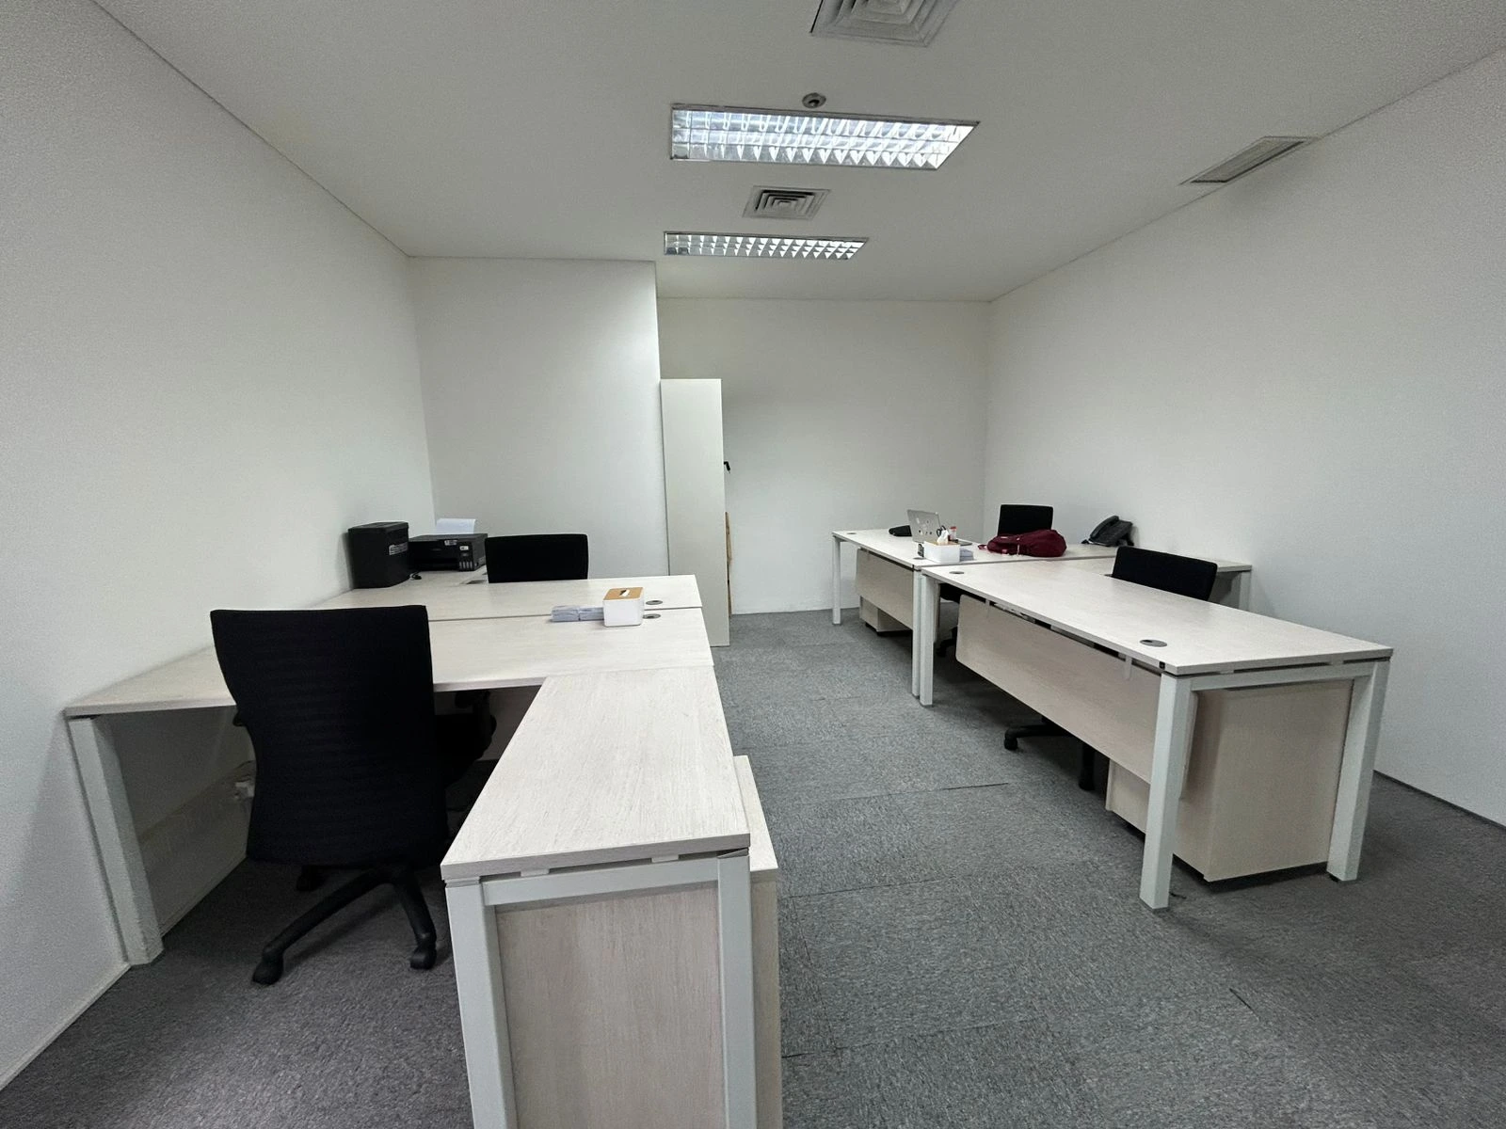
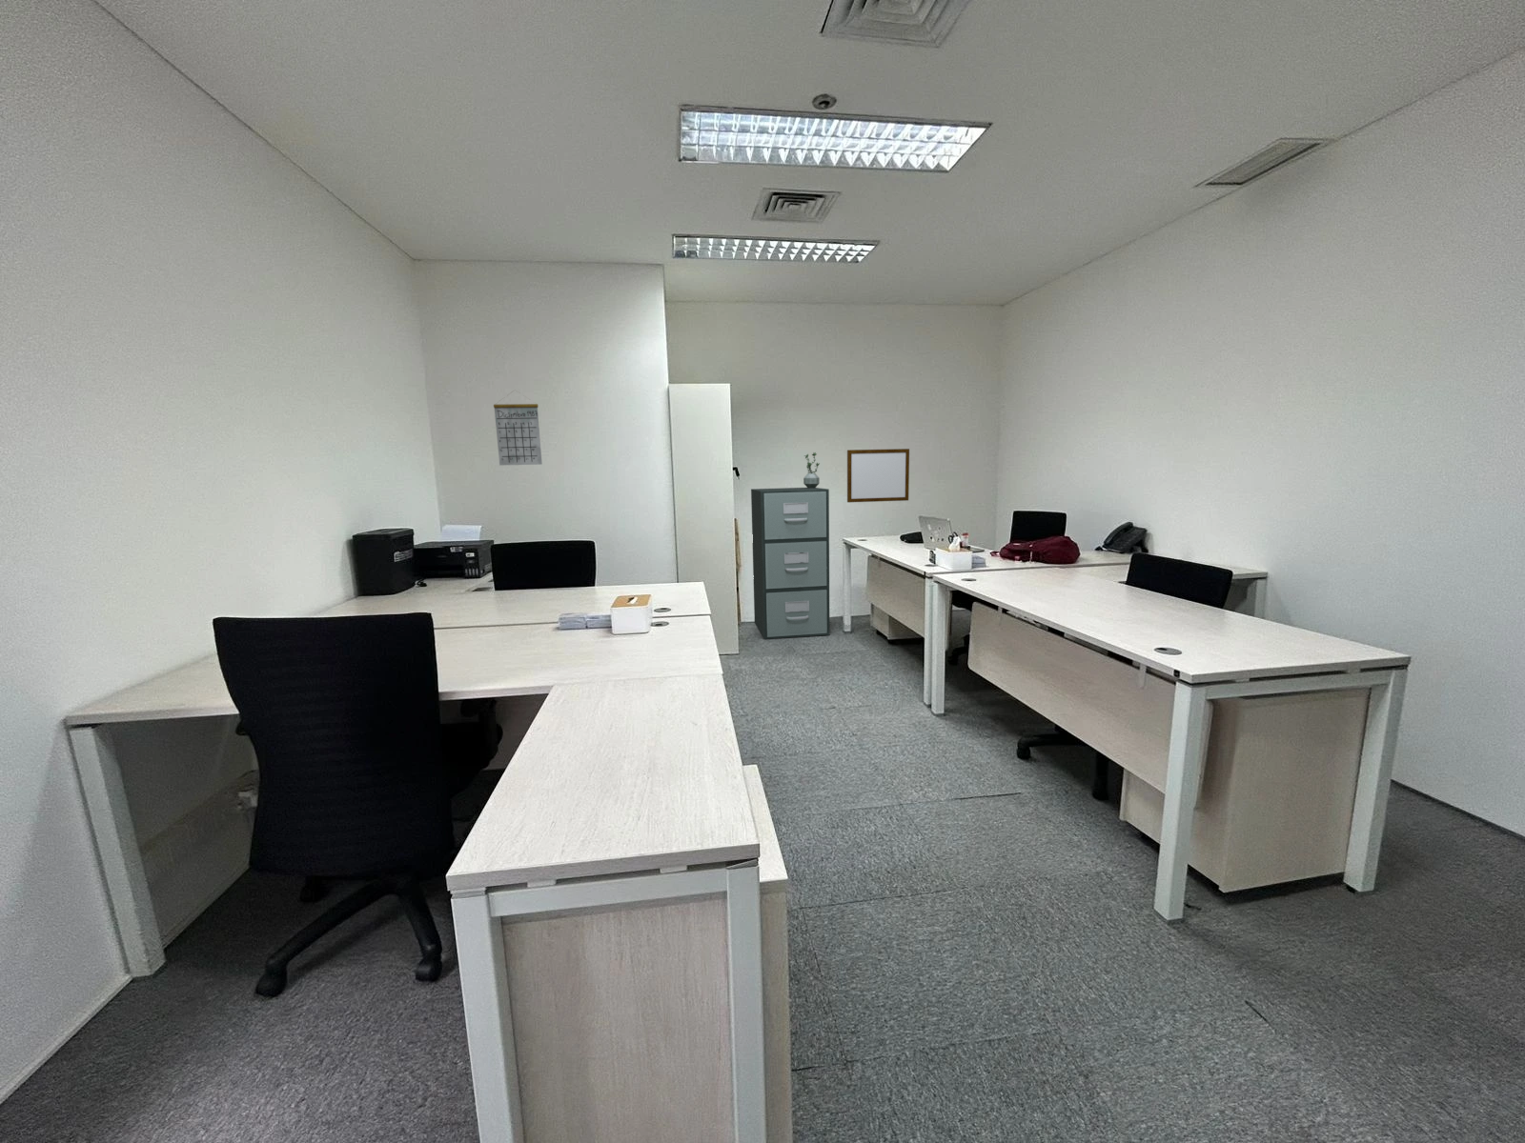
+ filing cabinet (789, 559)
+ writing board (878, 475)
+ potted plant (811, 469)
+ calendar (518, 426)
